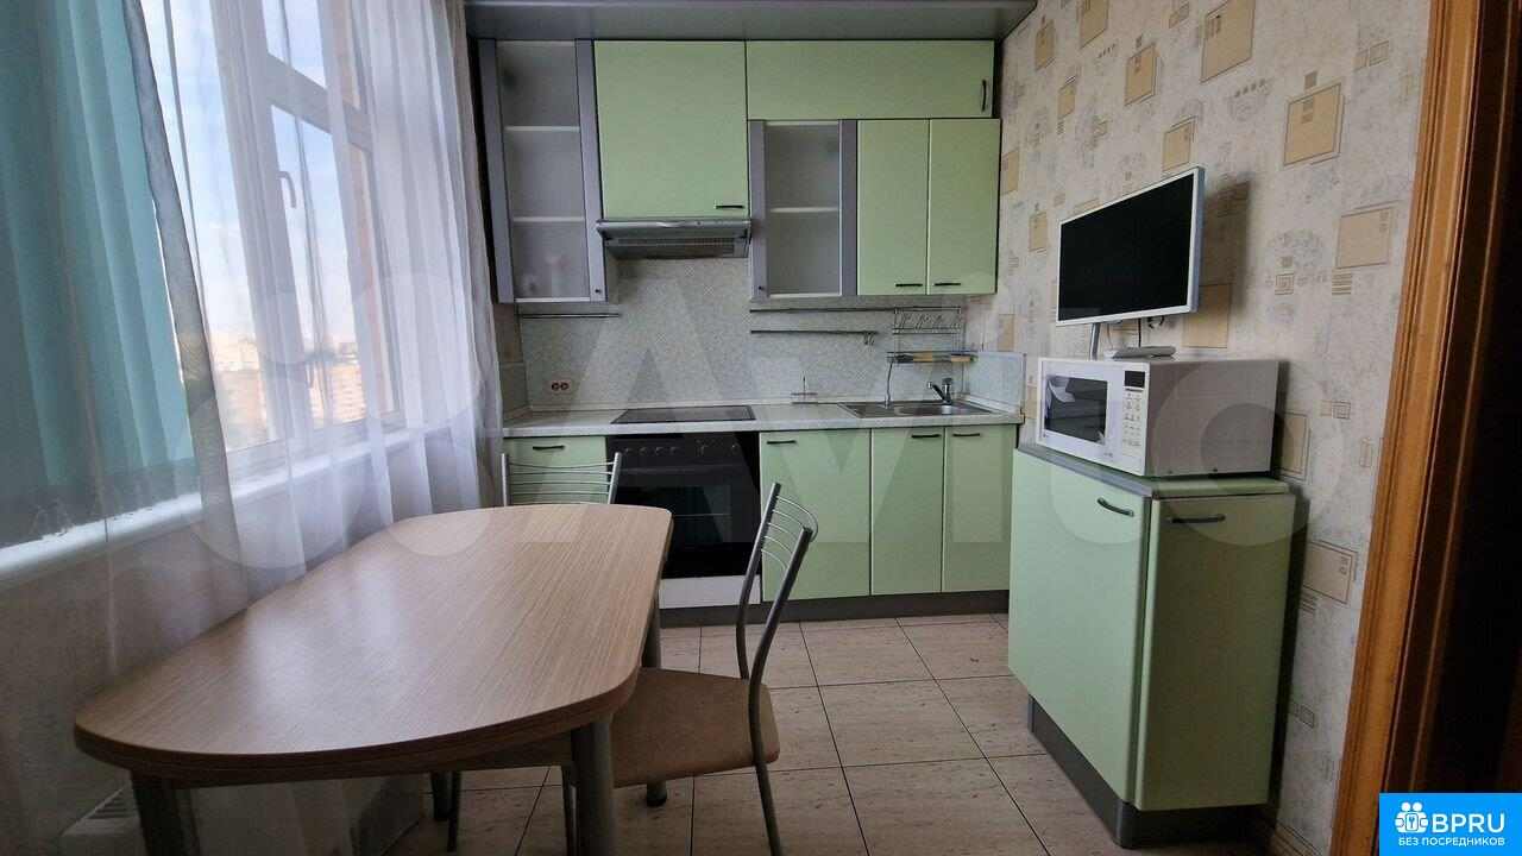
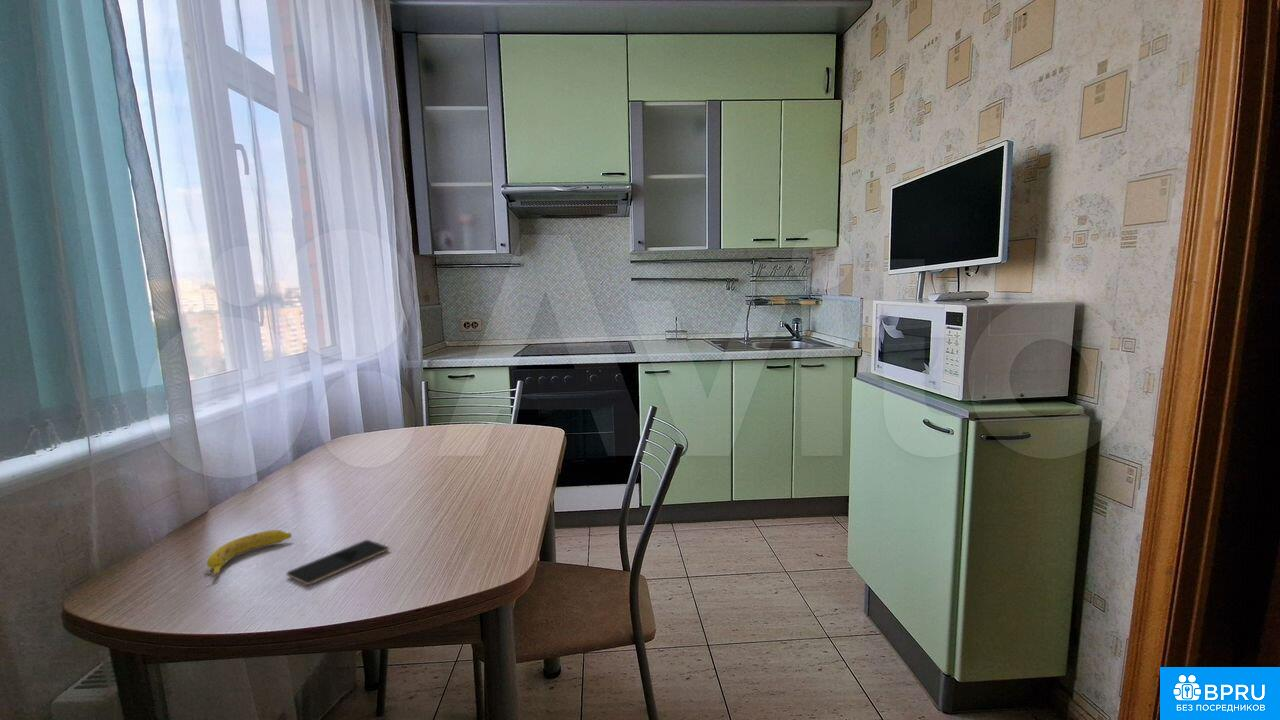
+ banana (247, 549)
+ smartphone (340, 560)
